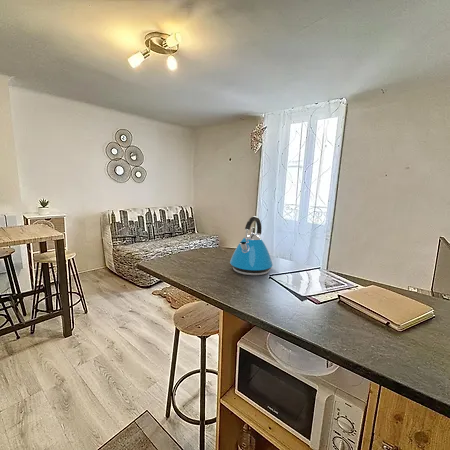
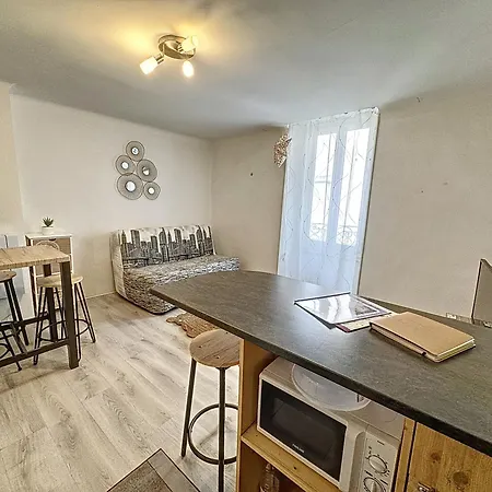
- kettle (252, 242)
